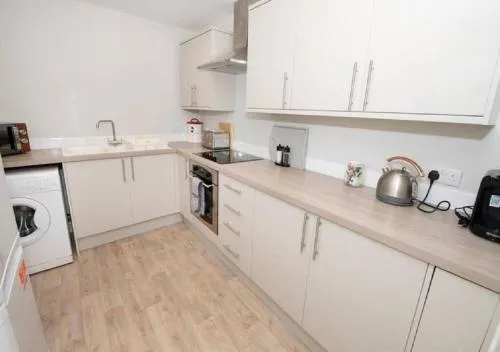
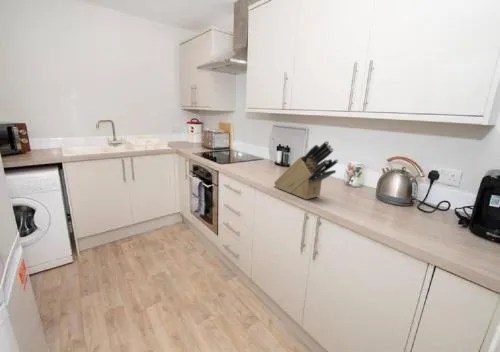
+ knife block (304, 167)
